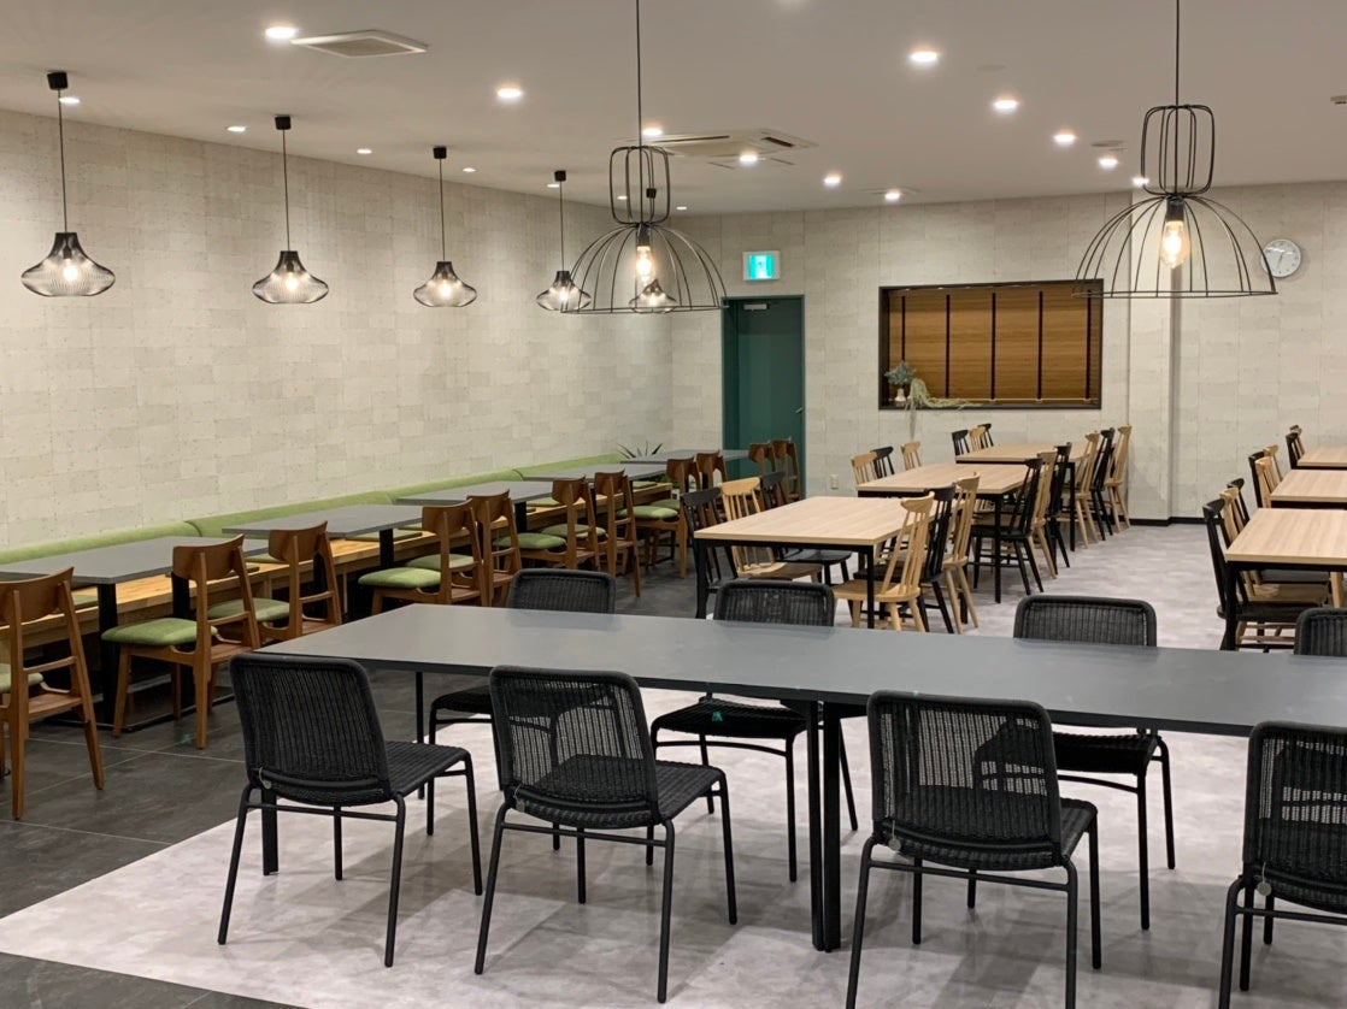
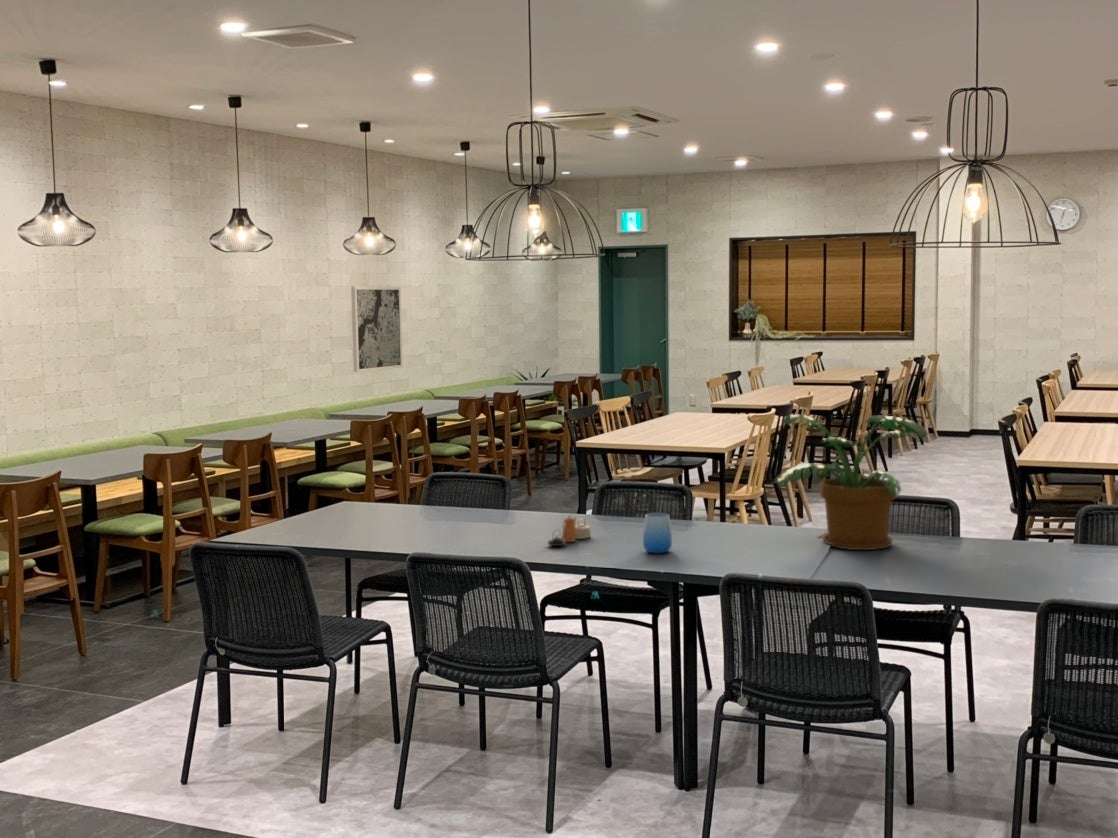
+ potted plant (850, 479)
+ teapot (570, 527)
+ cup (657, 532)
+ wall art (377, 328)
